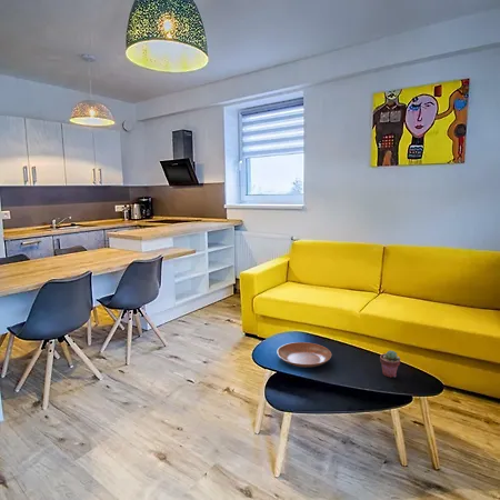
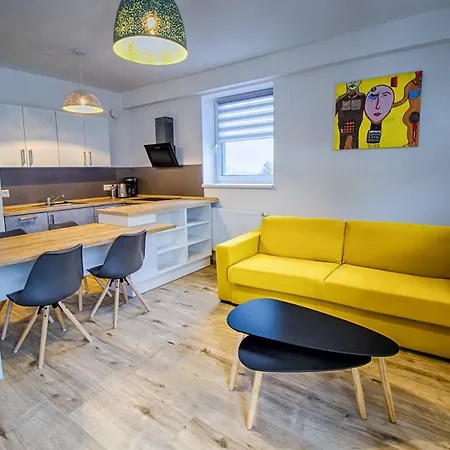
- bowl (303, 356)
- potted succulent (389, 362)
